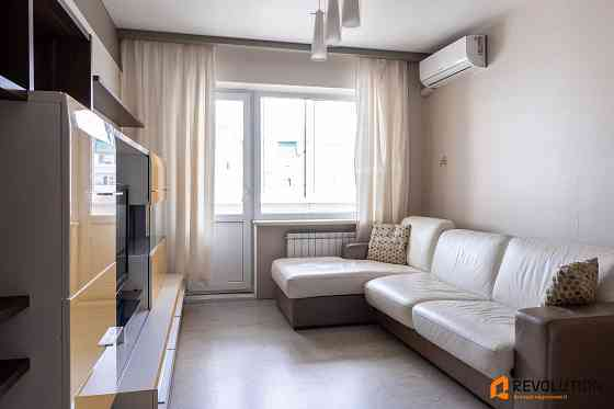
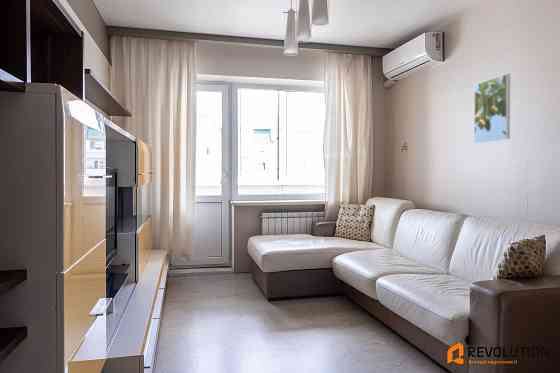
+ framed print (491, 110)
